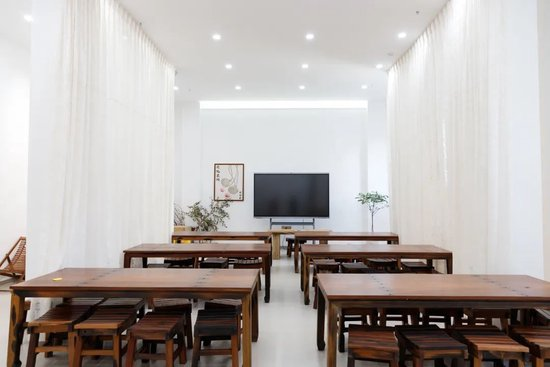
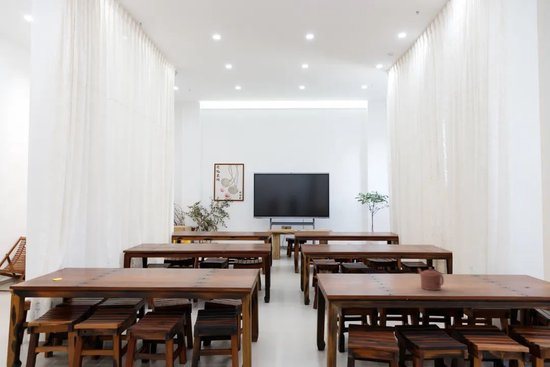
+ teapot (430, 277)
